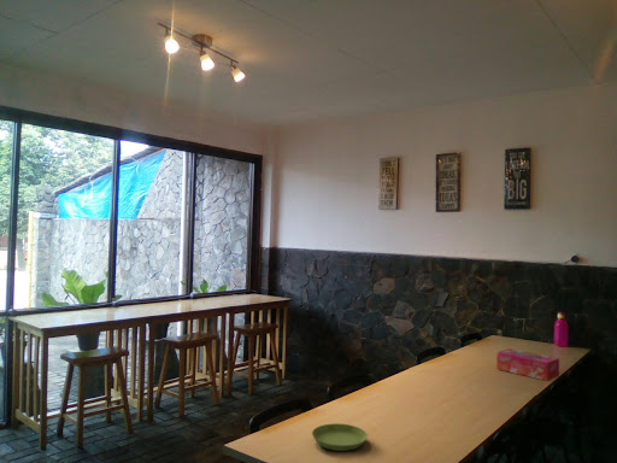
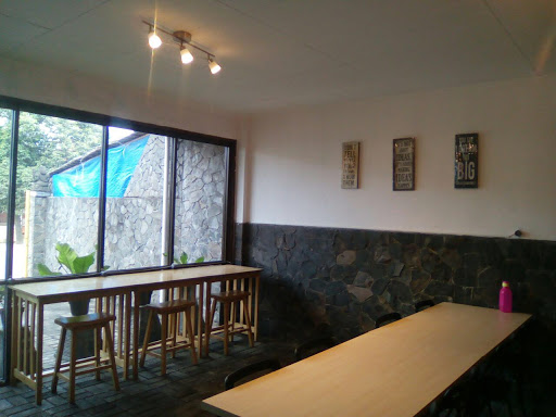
- saucer (339, 438)
- tissue box (527, 363)
